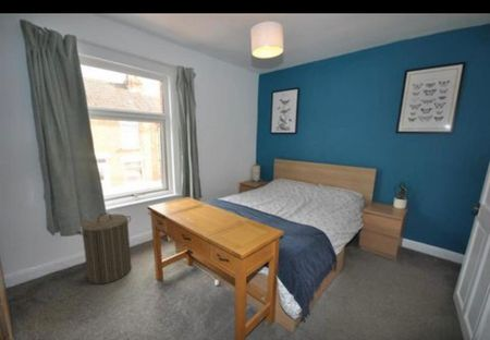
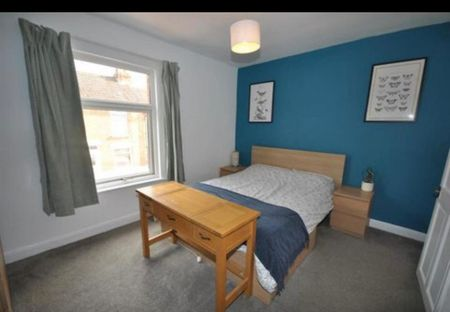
- laundry hamper (108, 243)
